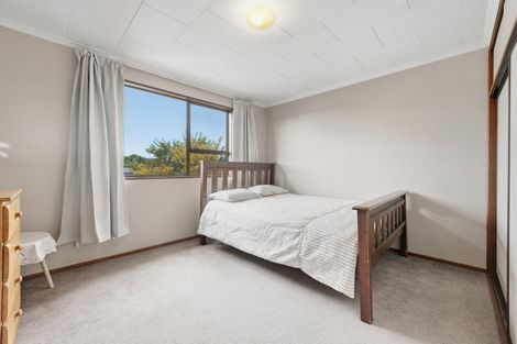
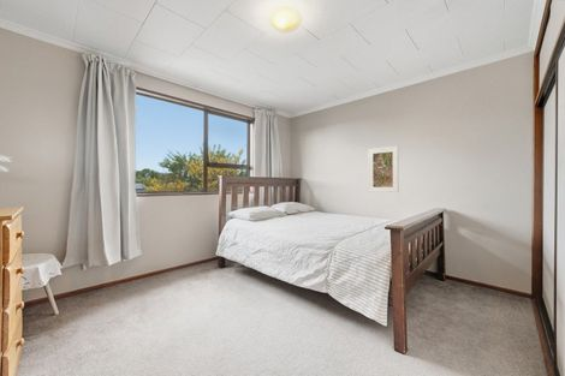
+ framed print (382, 169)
